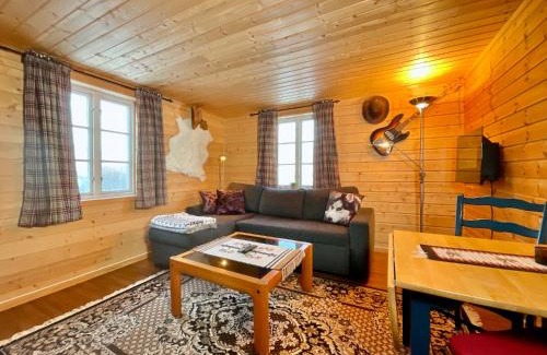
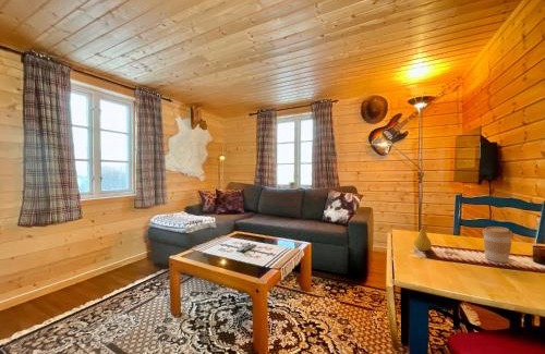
+ fruit (422, 236)
+ coffee cup (496, 243)
